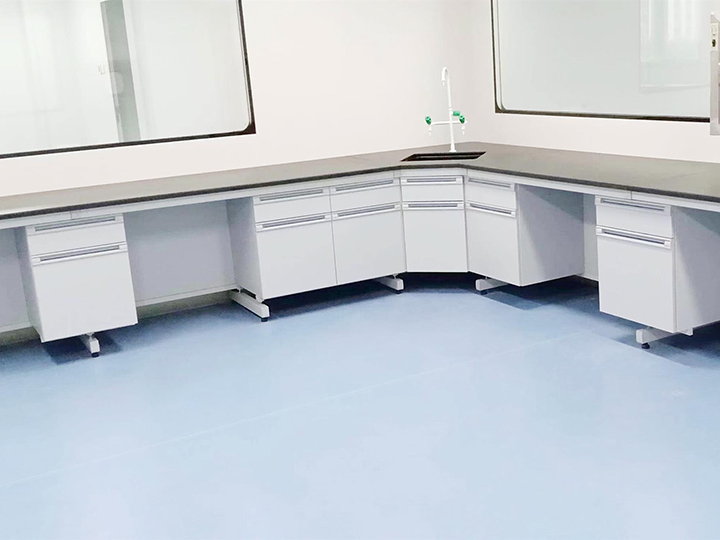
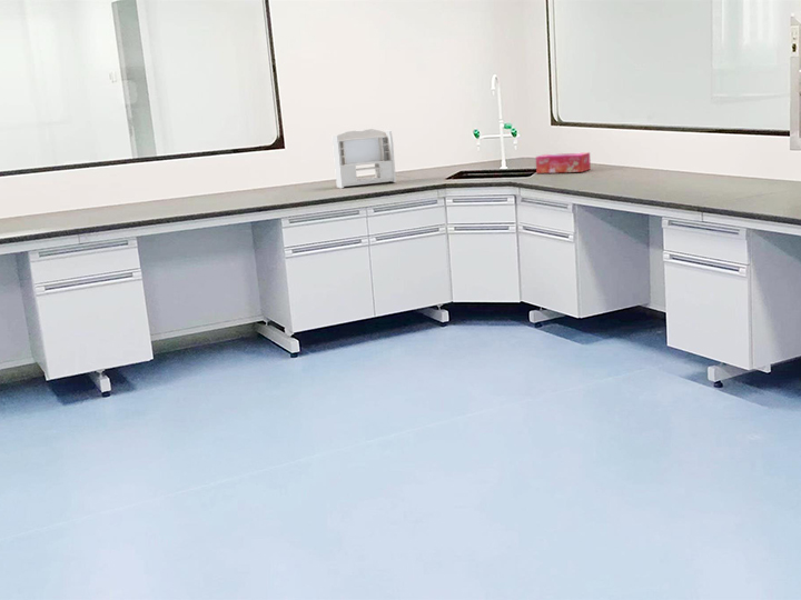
+ tissue box (563, 162)
+ paper towel holder (364, 157)
